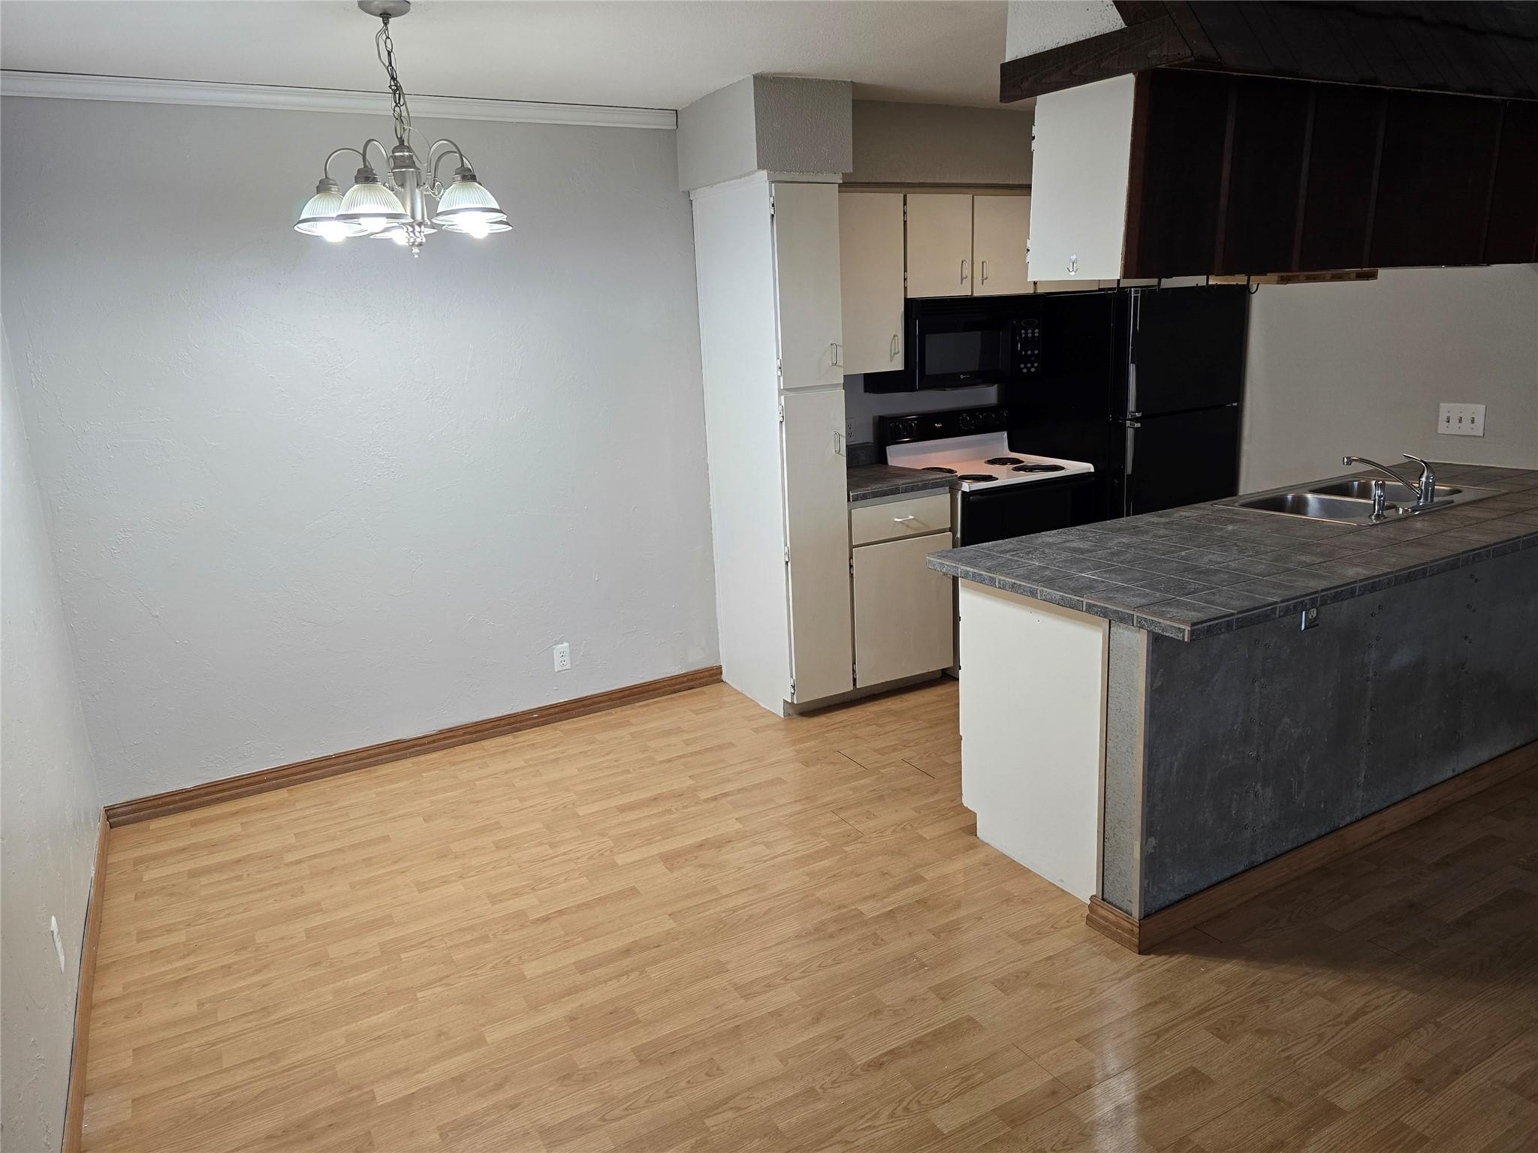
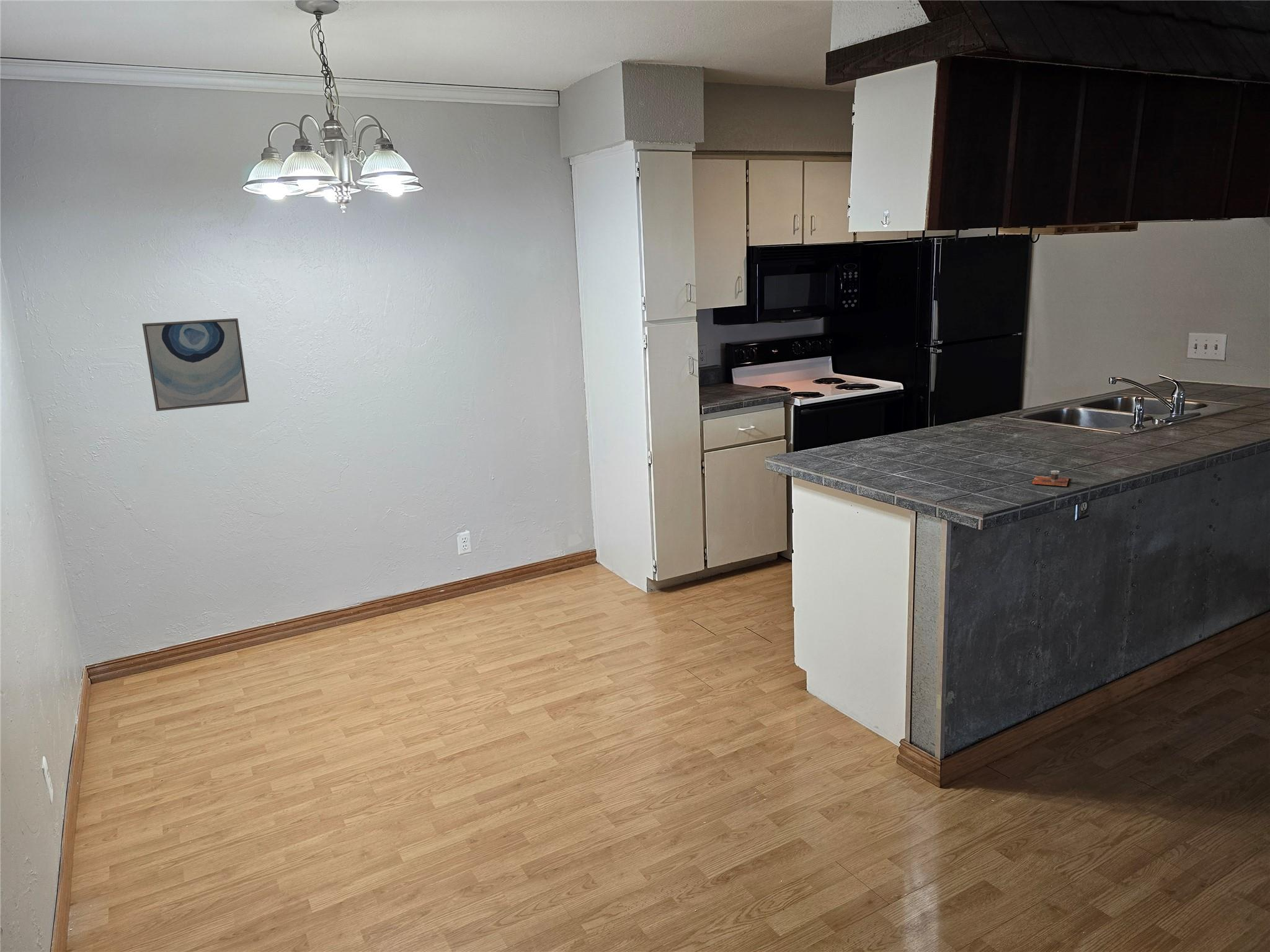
+ cup (1051, 475)
+ wall art (197, 364)
